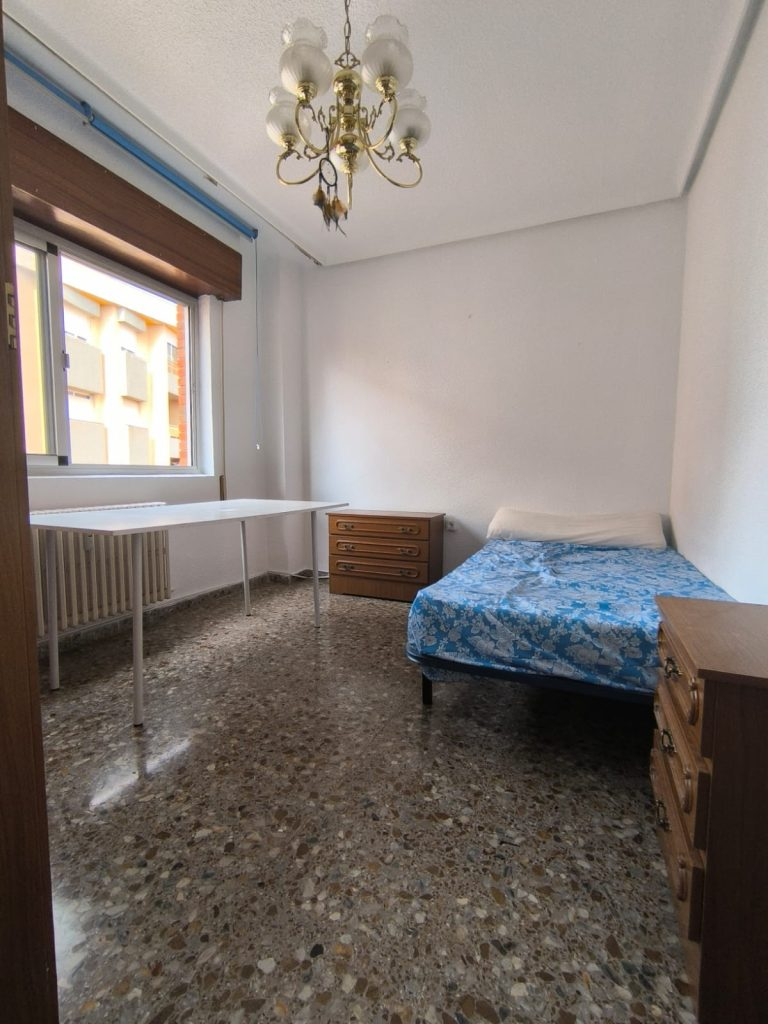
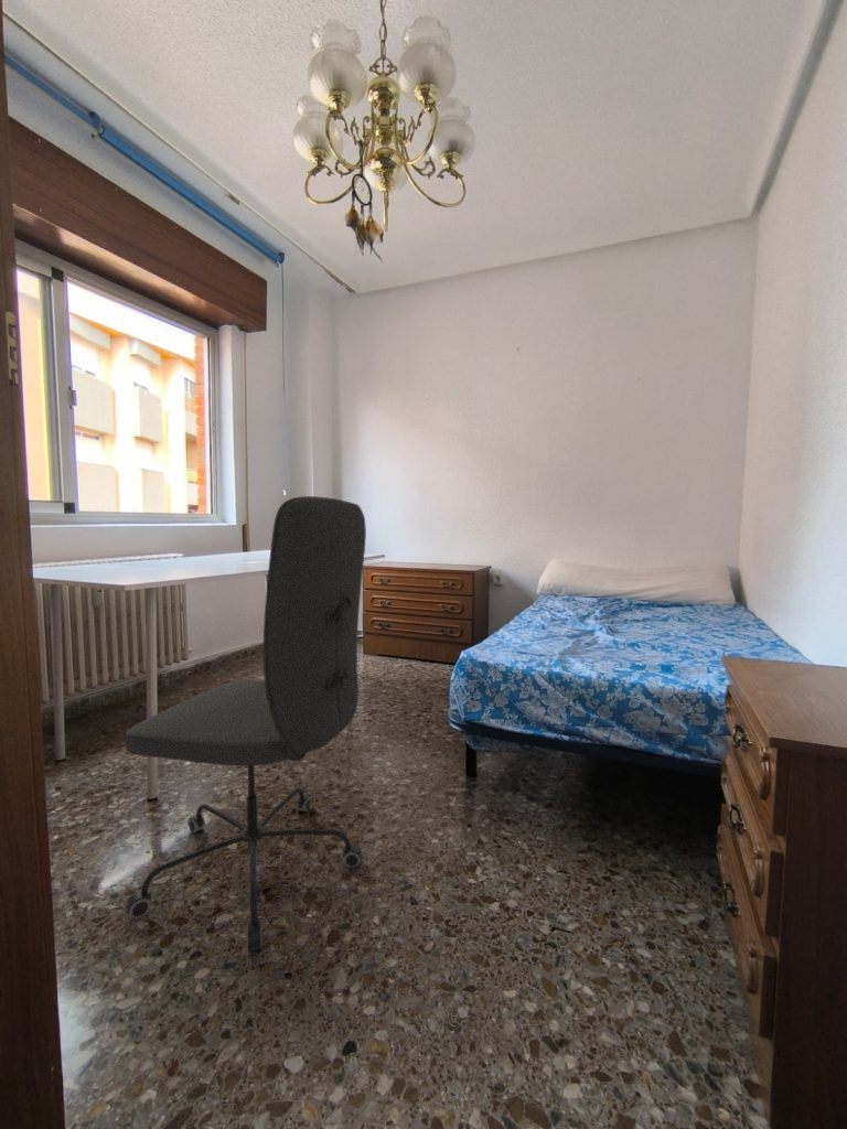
+ office chair (255, 689)
